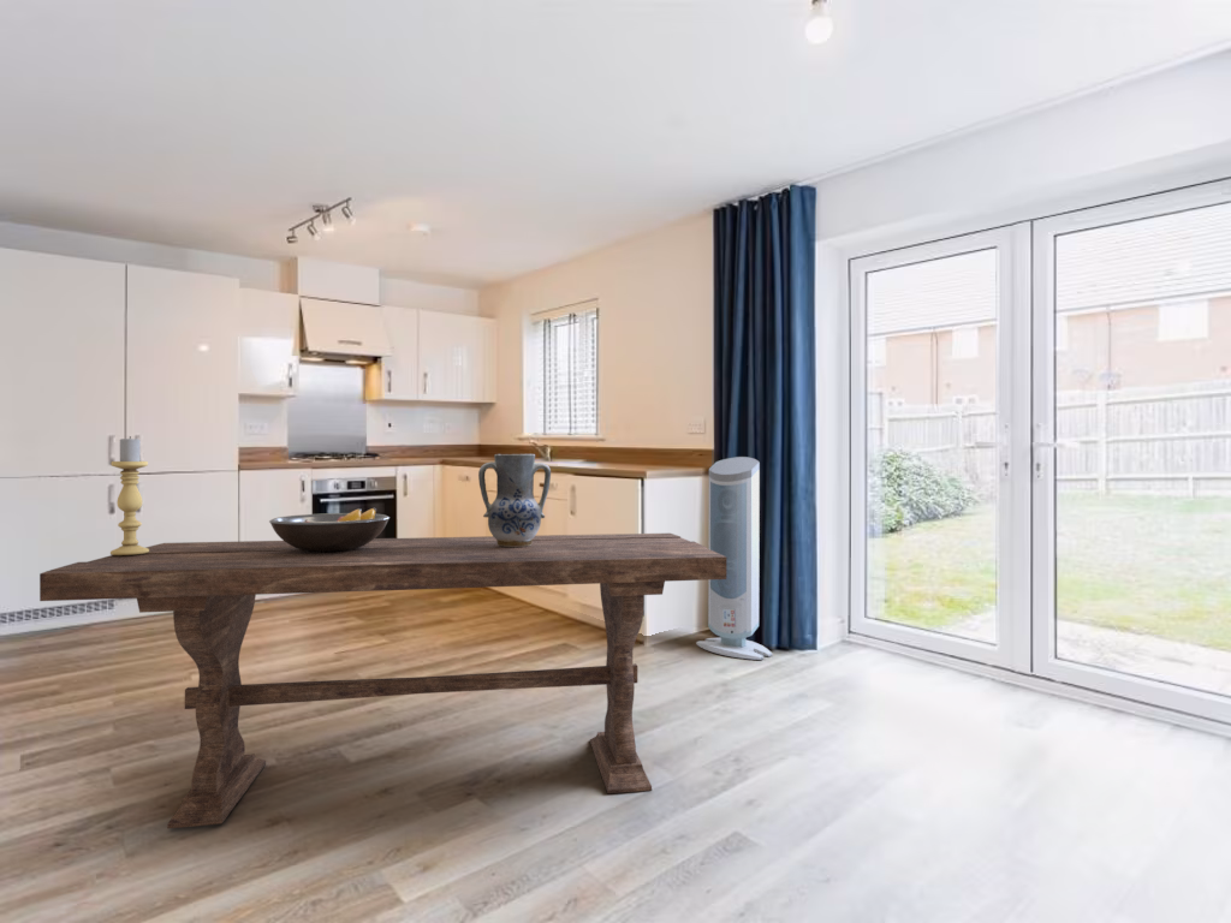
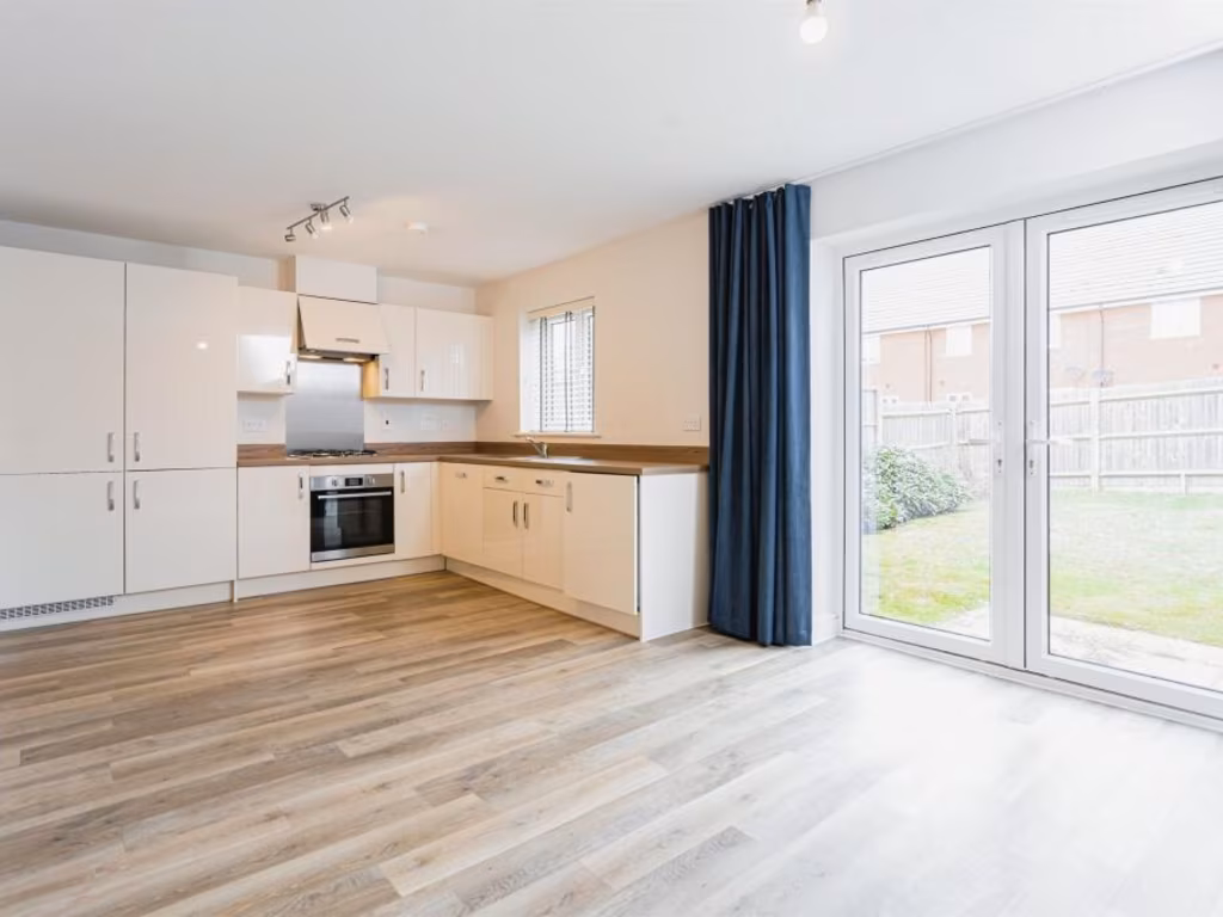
- candle holder (130, 494)
- air purifier (733, 553)
- vase (515, 499)
- dining table (423, 677)
- fruit bowl (331, 529)
